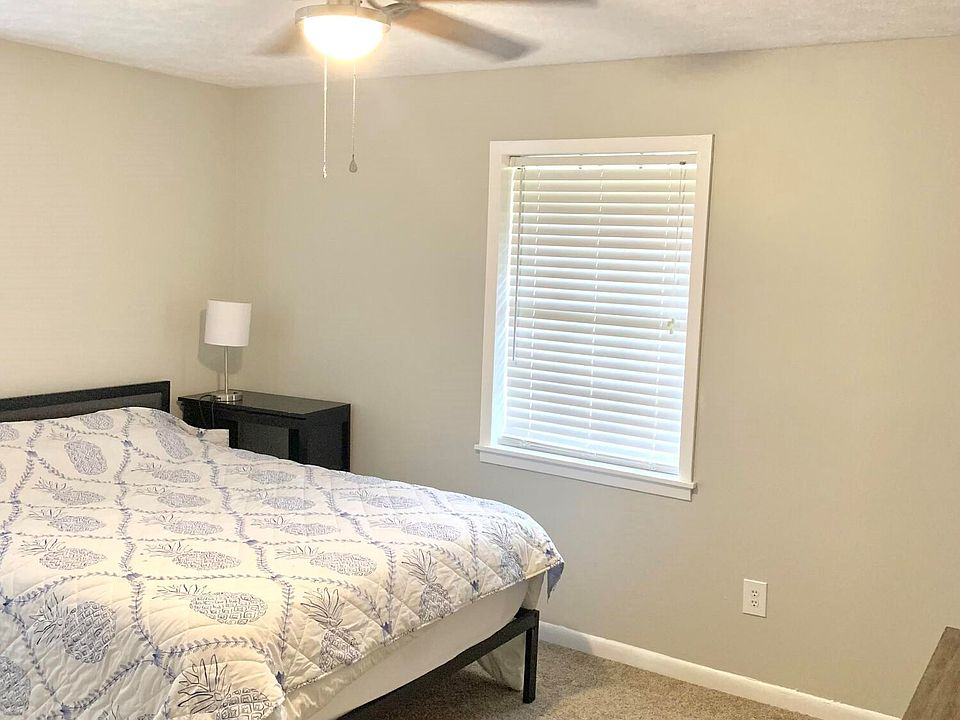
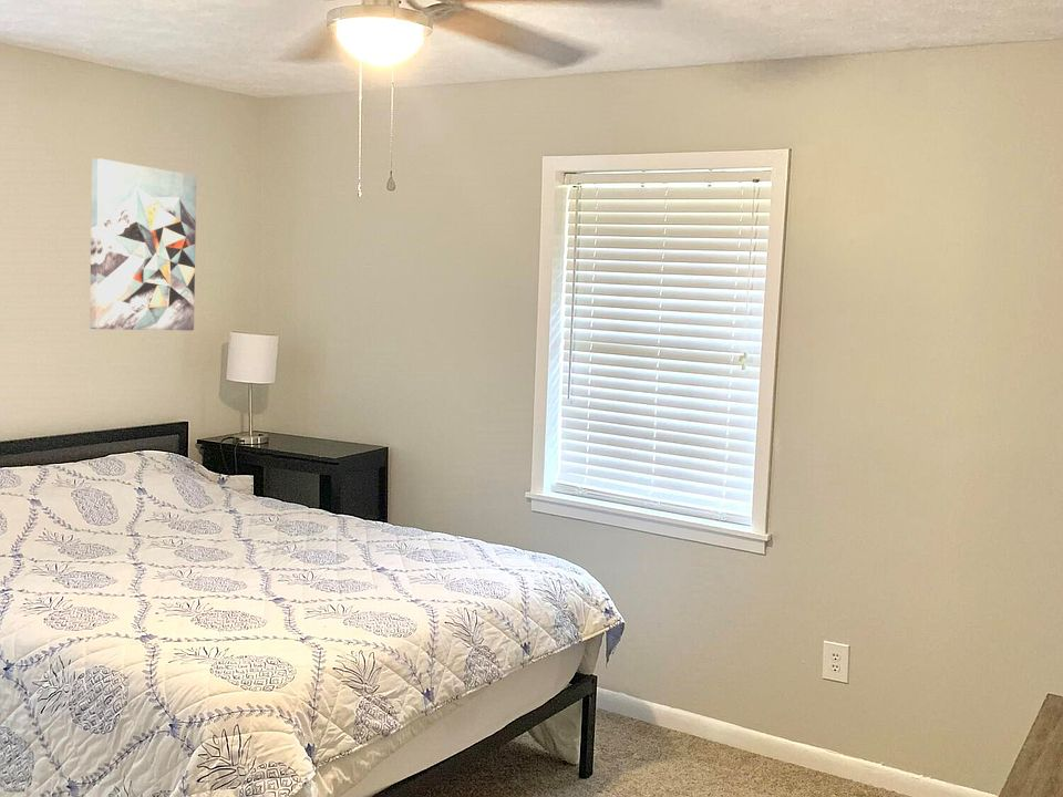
+ wall art (145, 249)
